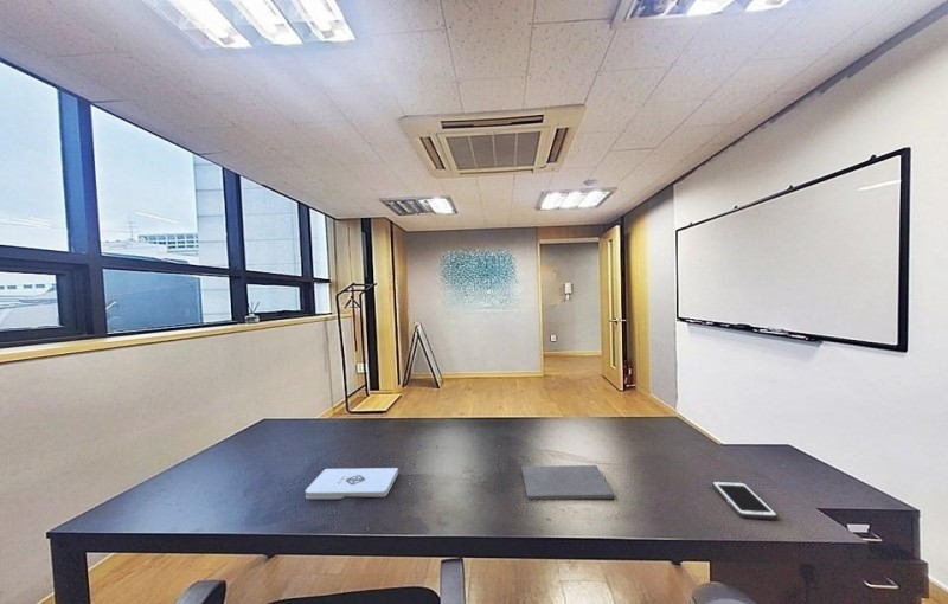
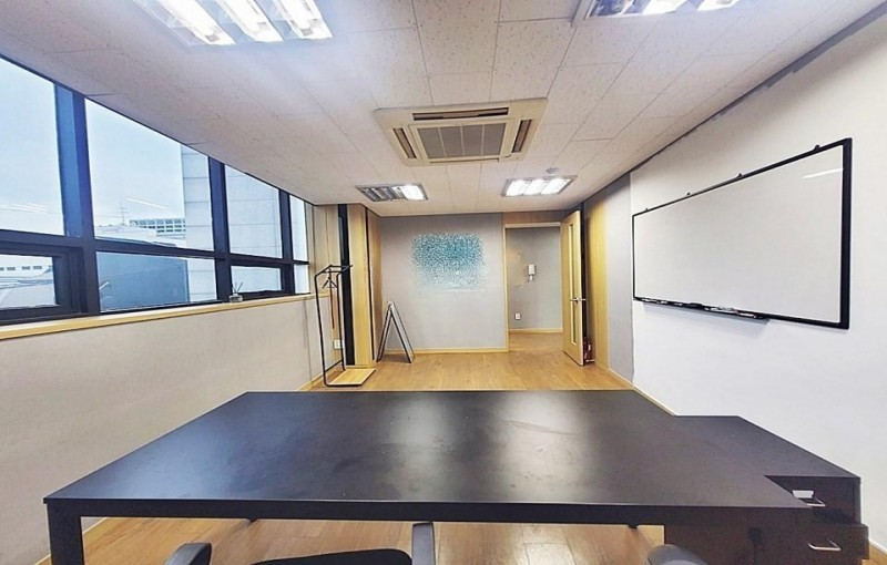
- notepad (564, 481)
- cell phone (742, 499)
- notepad (353, 482)
